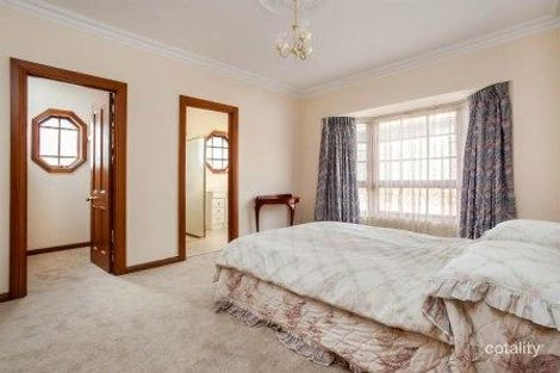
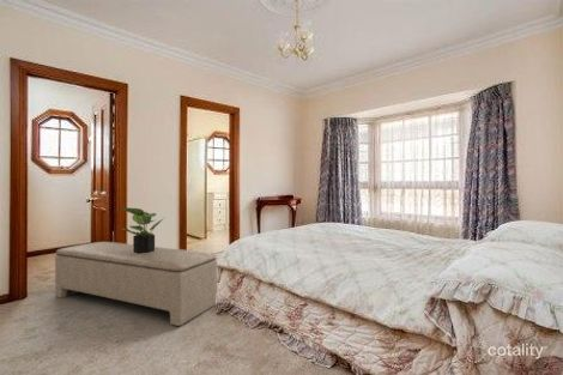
+ bench (133, 274)
+ potted plant (139, 228)
